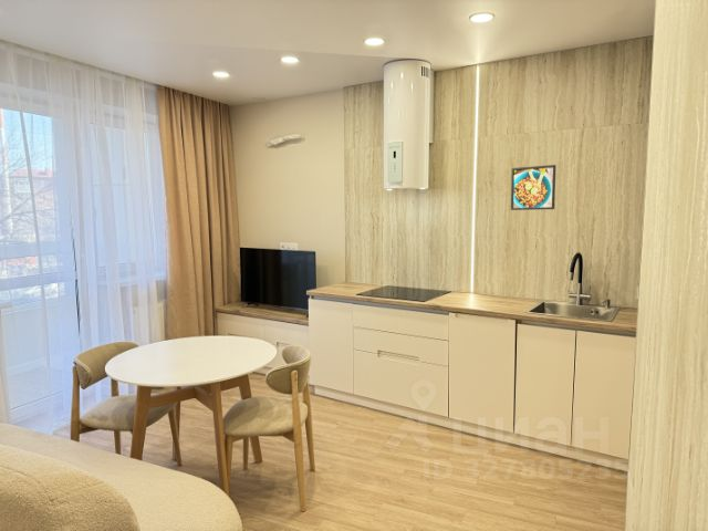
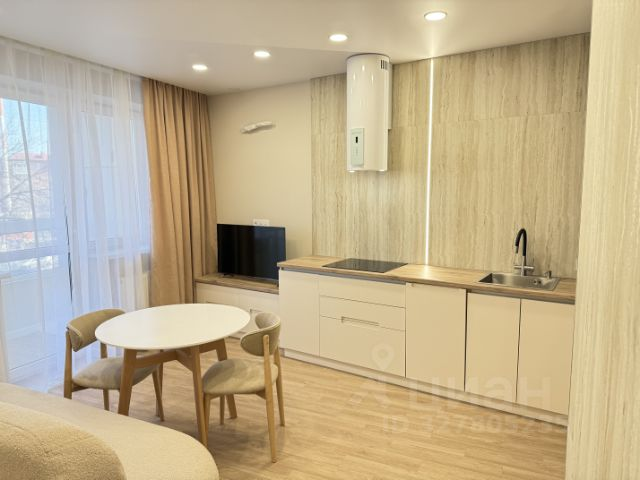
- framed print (532, 188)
